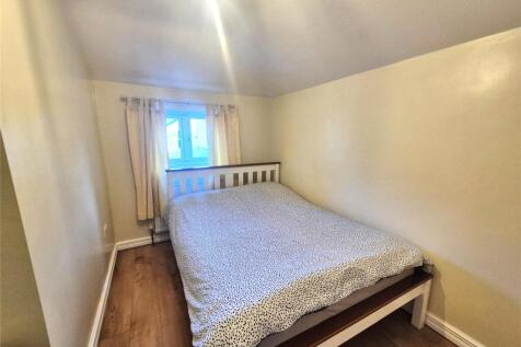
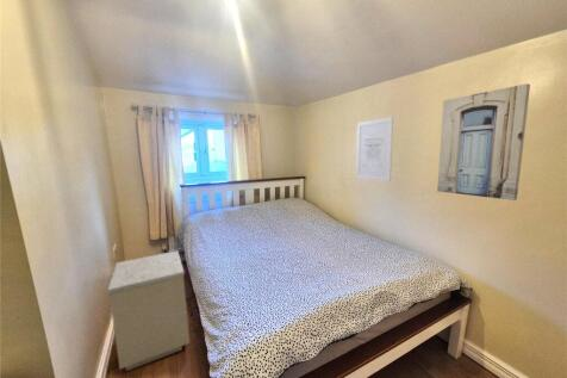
+ wall art (476, 145)
+ wall art (373, 150)
+ nightstand (152, 304)
